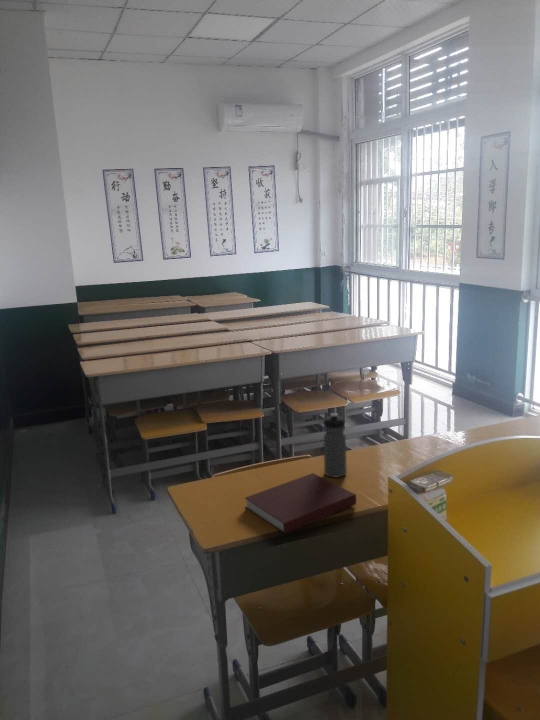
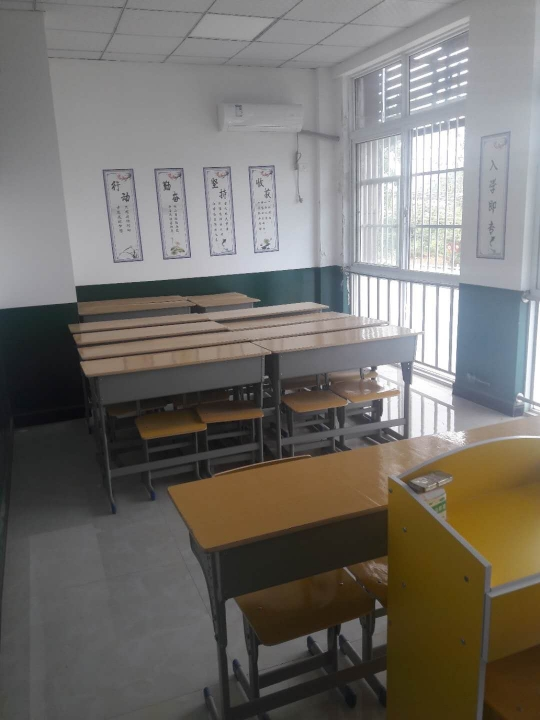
- notebook (300, 501)
- water bottle (334, 443)
